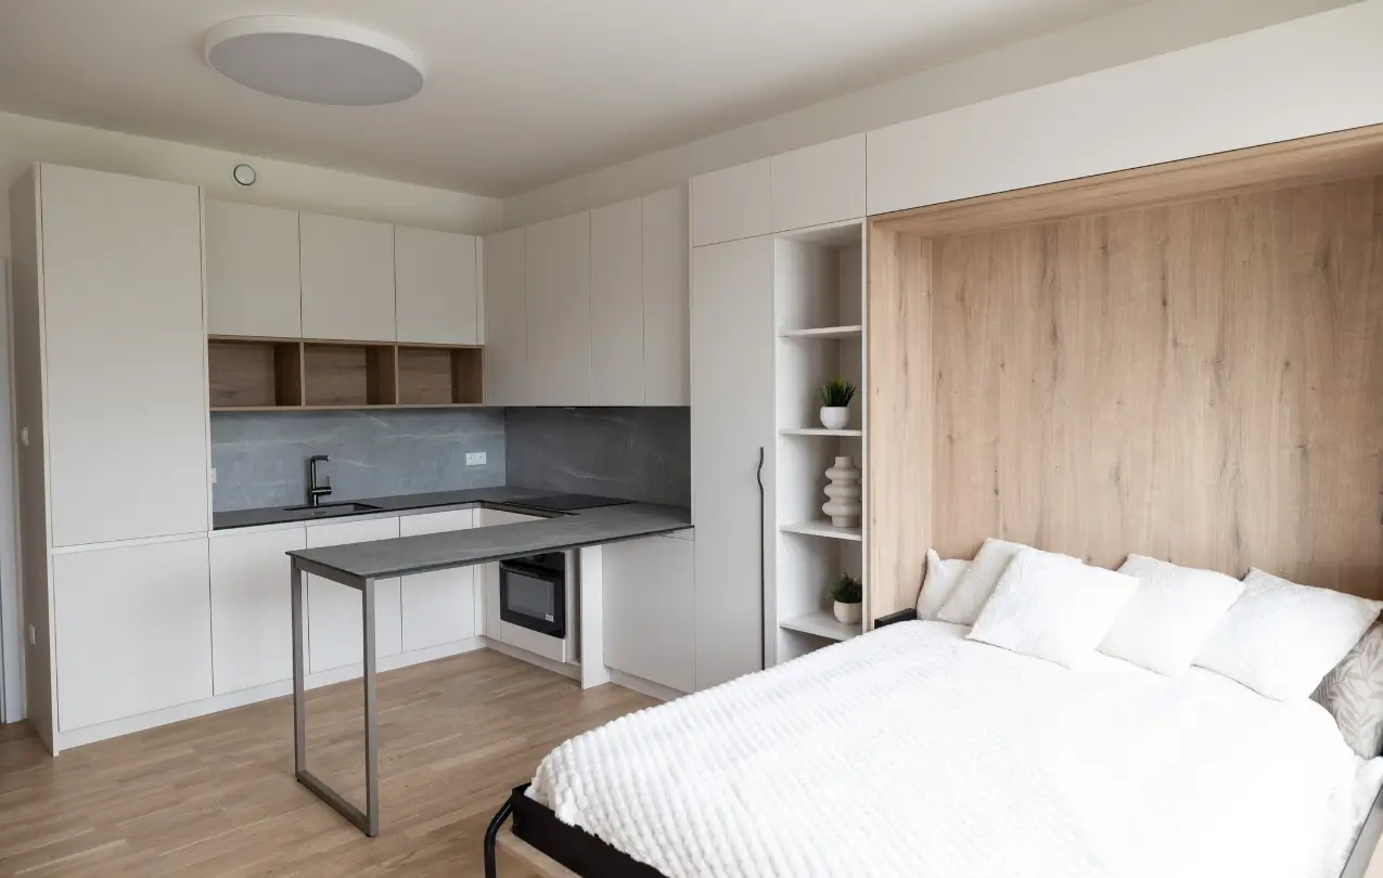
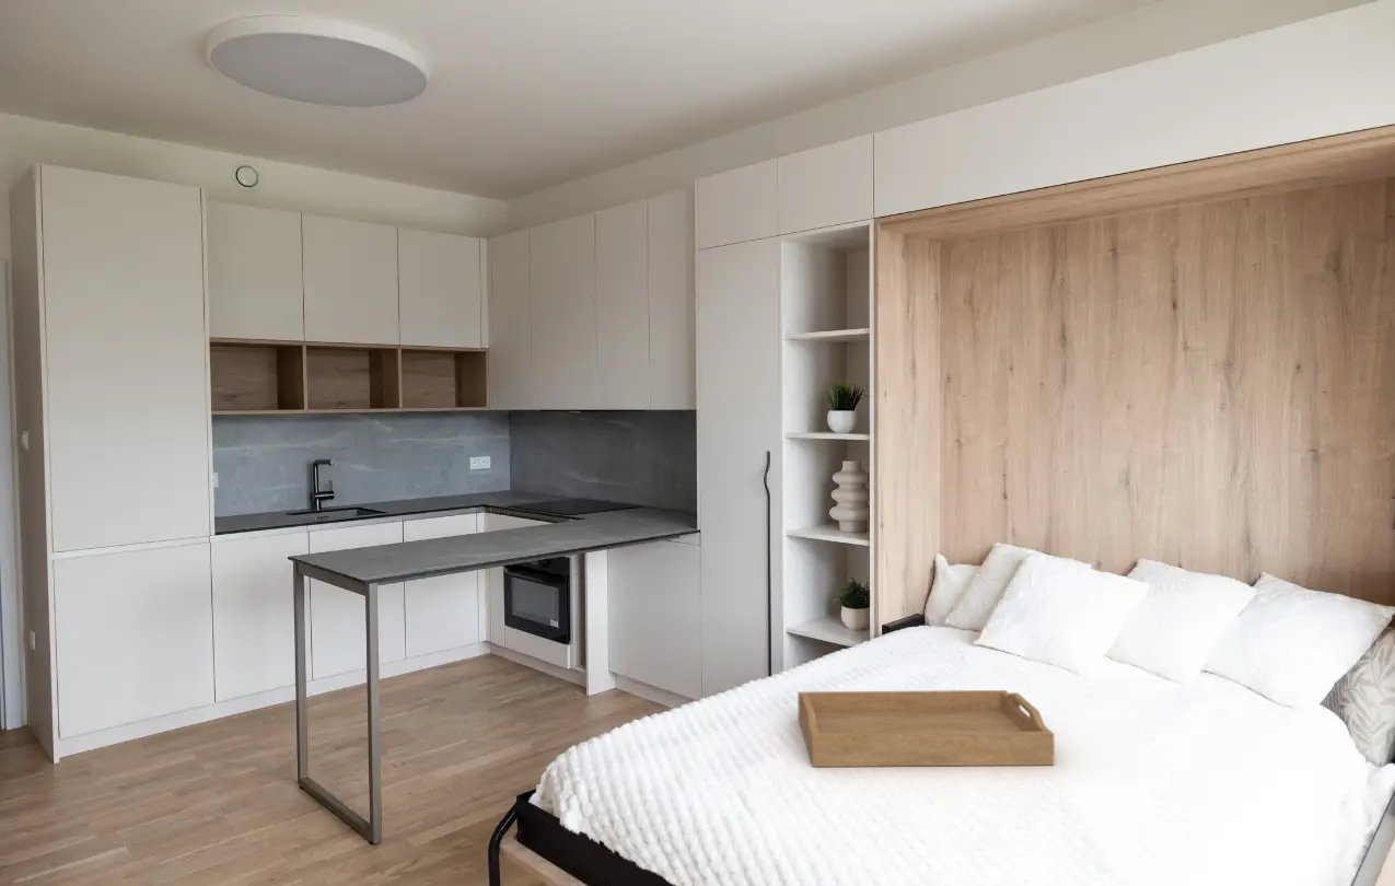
+ serving tray (916, 721)
